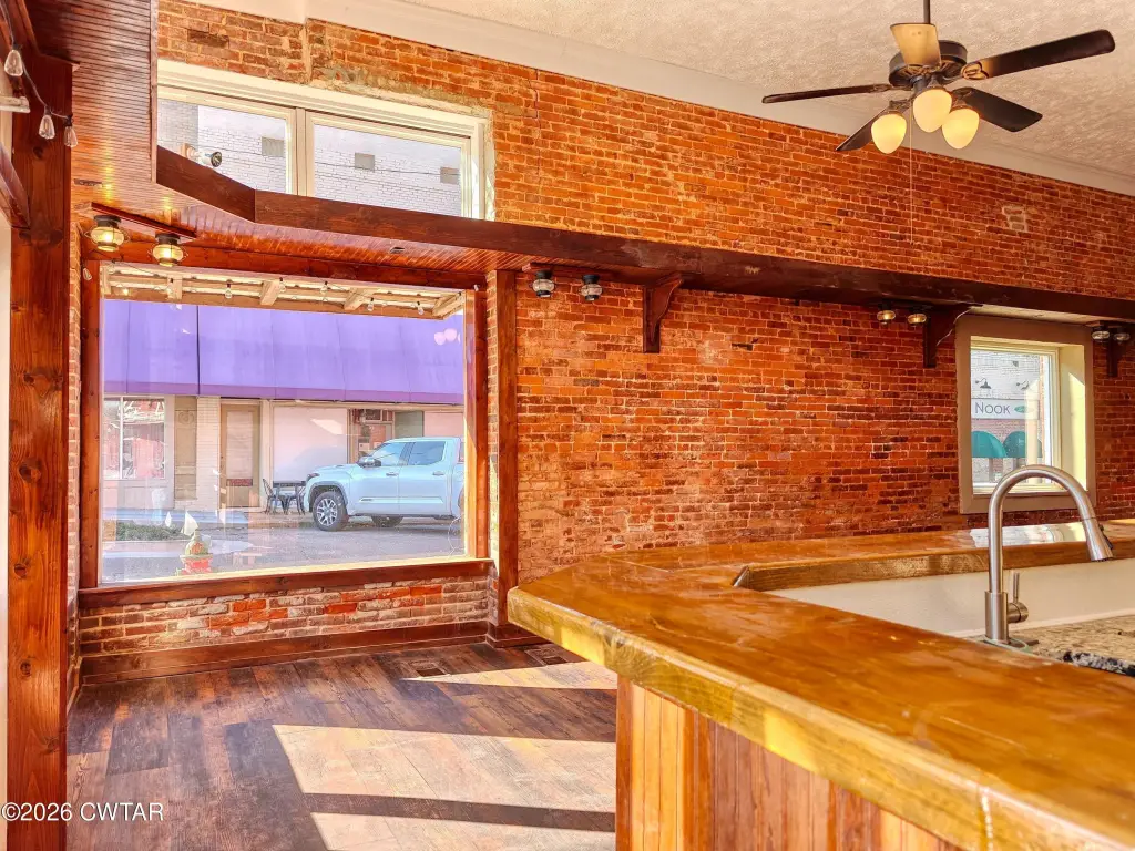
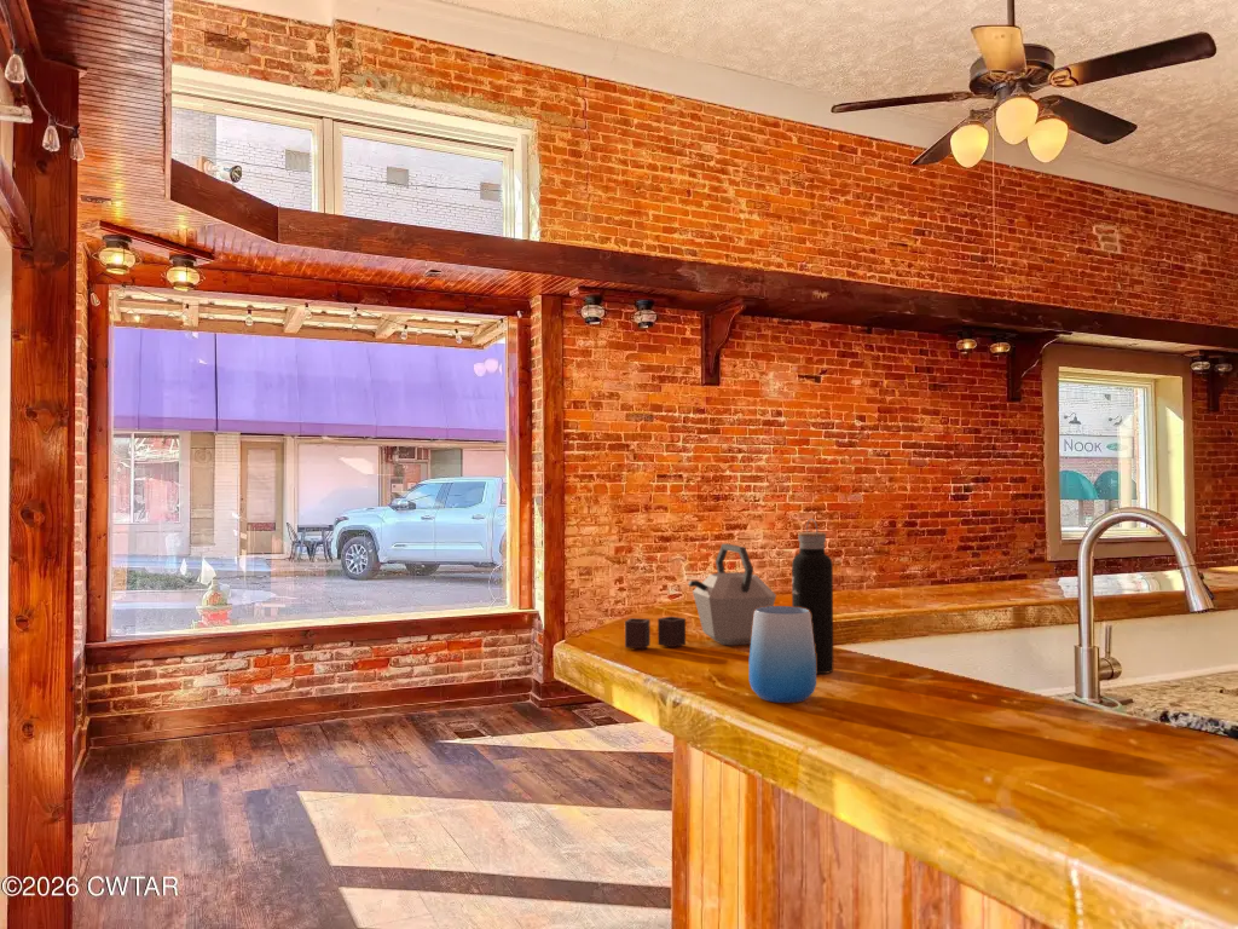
+ cup (782, 652)
+ water bottle (812, 594)
+ kettle (696, 594)
